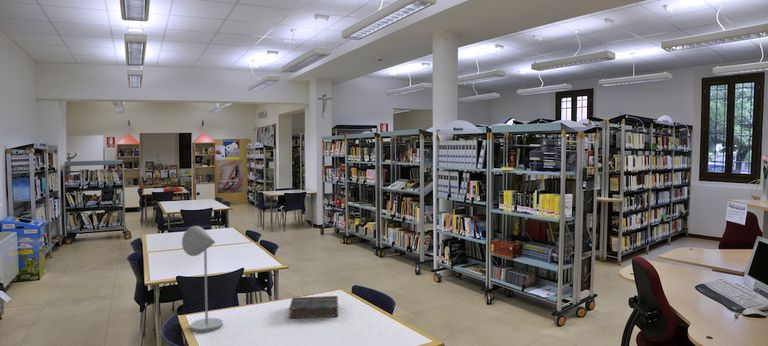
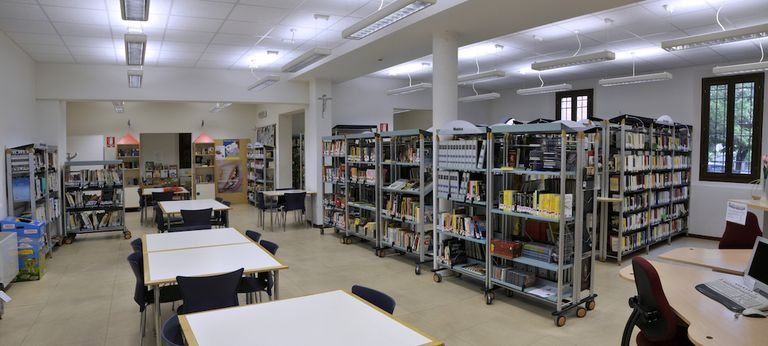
- desk lamp (205, 276)
- book (314, 306)
